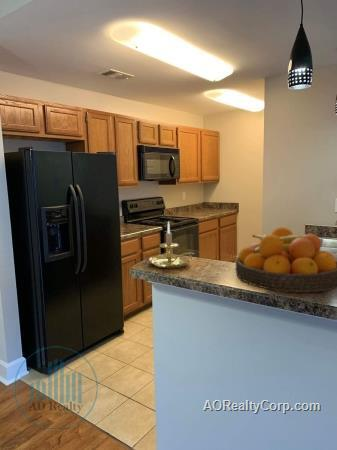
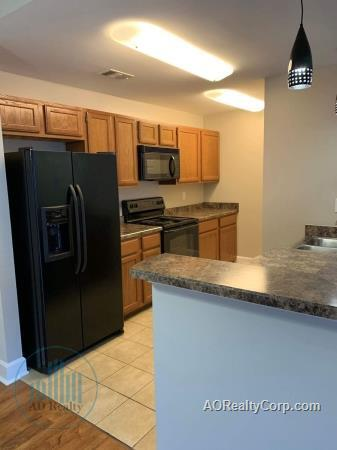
- fruit bowl (287, 253)
- candle holder (171, 243)
